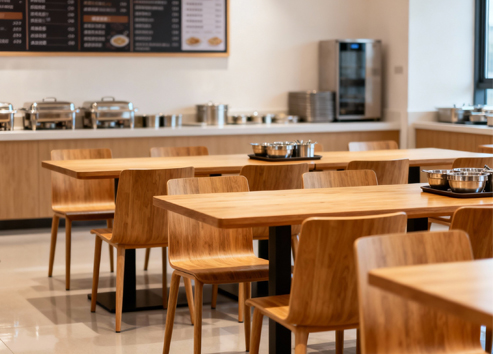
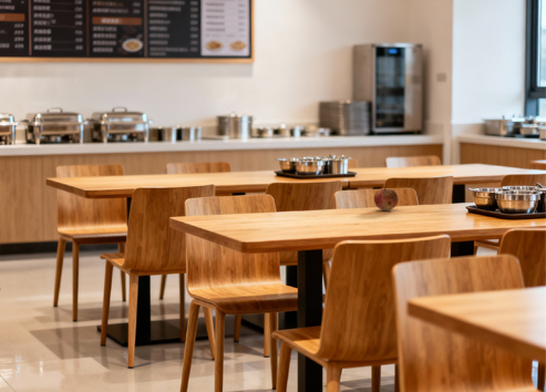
+ fruit (385, 198)
